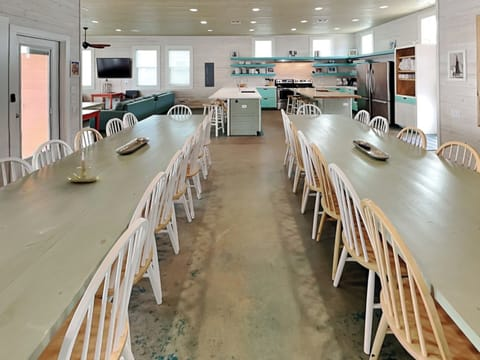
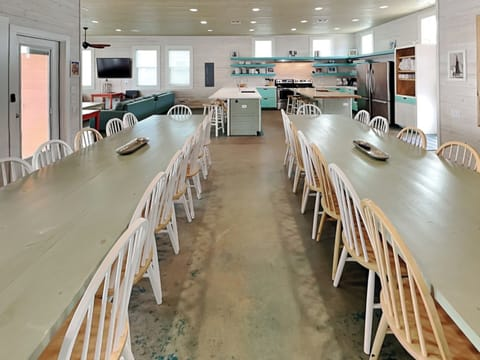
- candle holder (81, 166)
